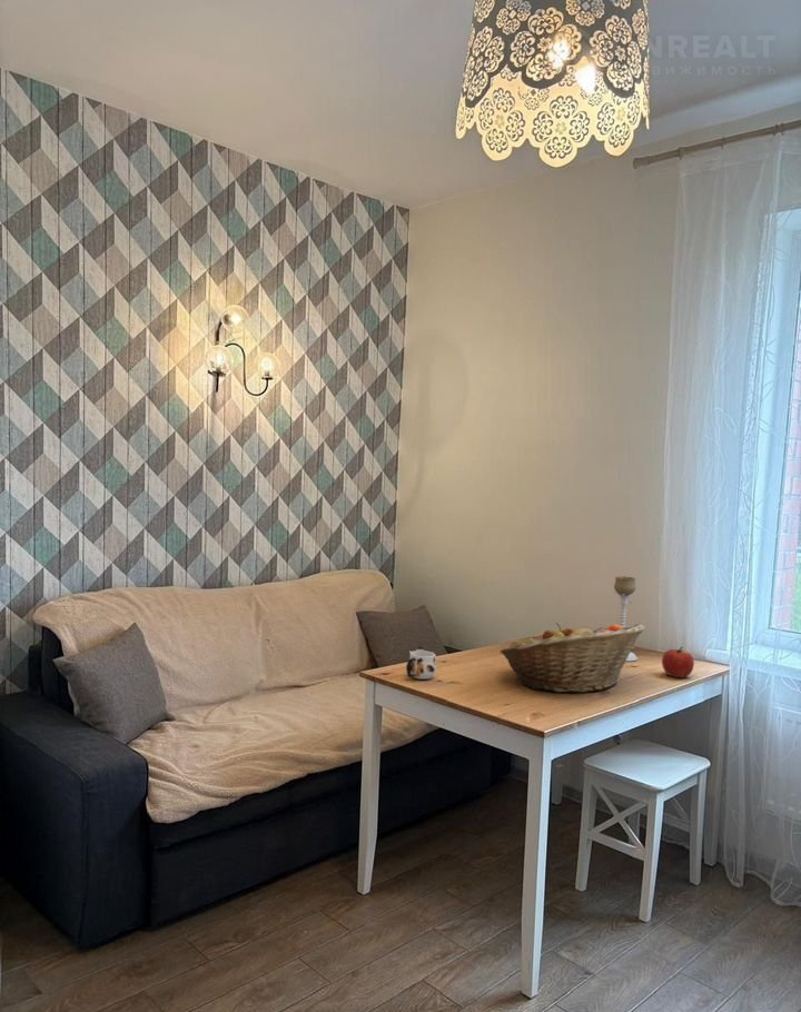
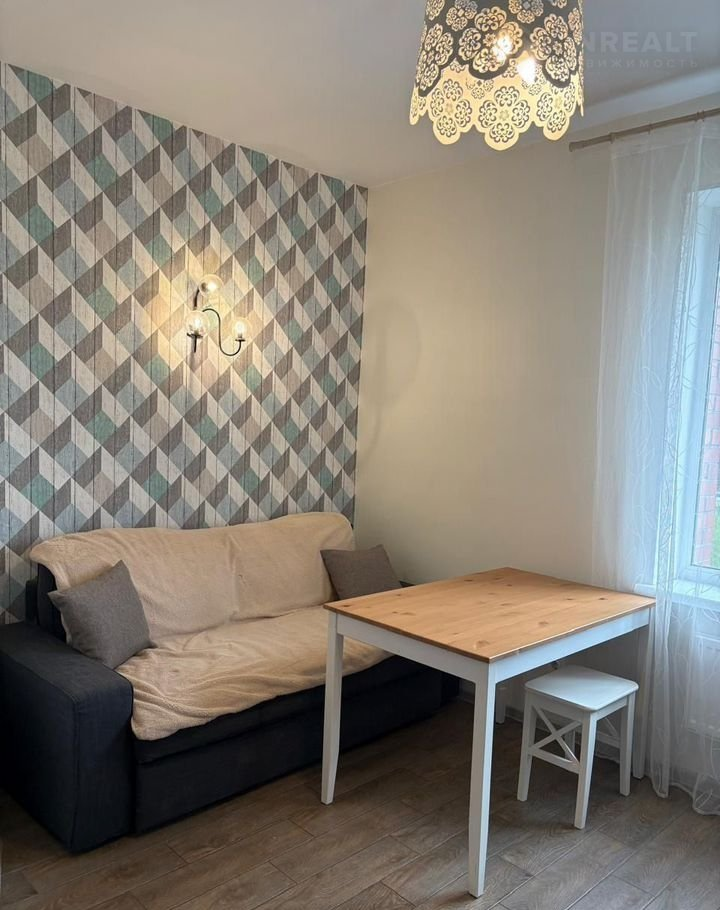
- candle holder (622, 617)
- fruit basket (573, 651)
- apple (678, 661)
- mug (419, 664)
